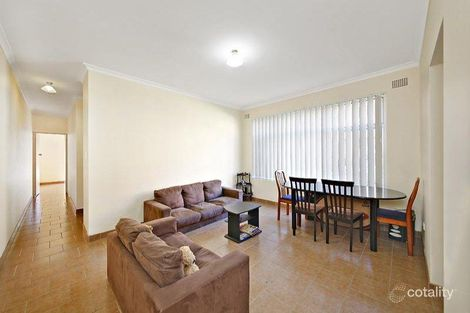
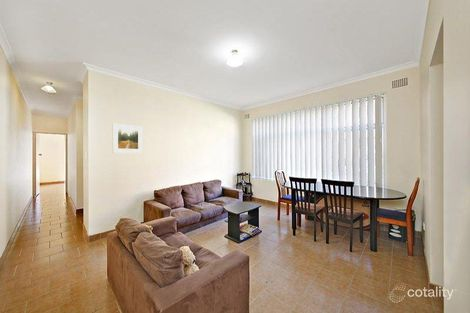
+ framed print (128, 139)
